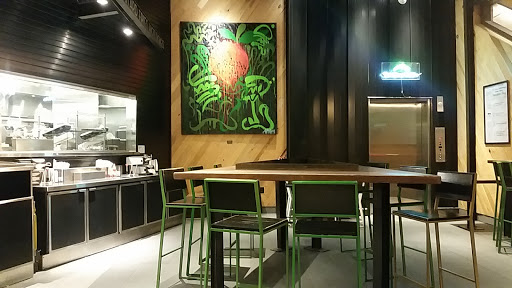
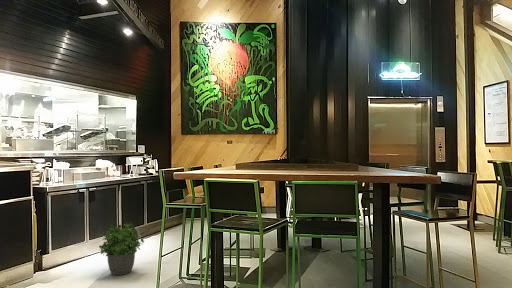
+ potted plant (122, 247)
